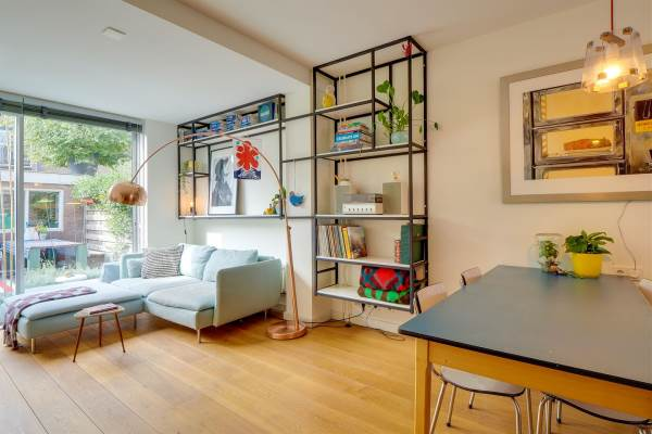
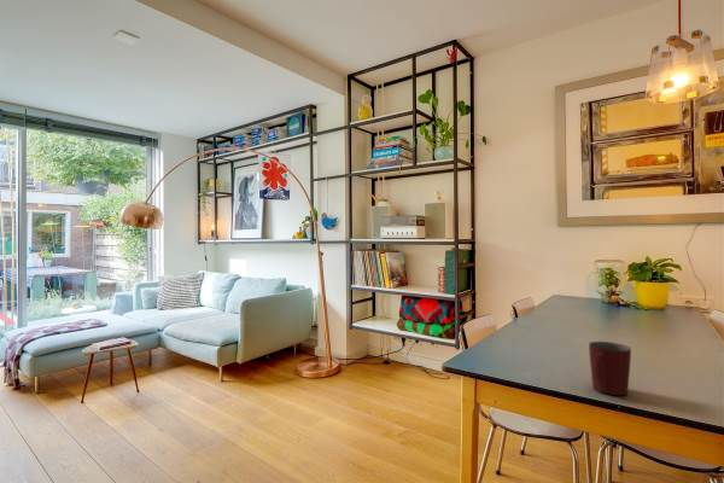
+ mug (607, 368)
